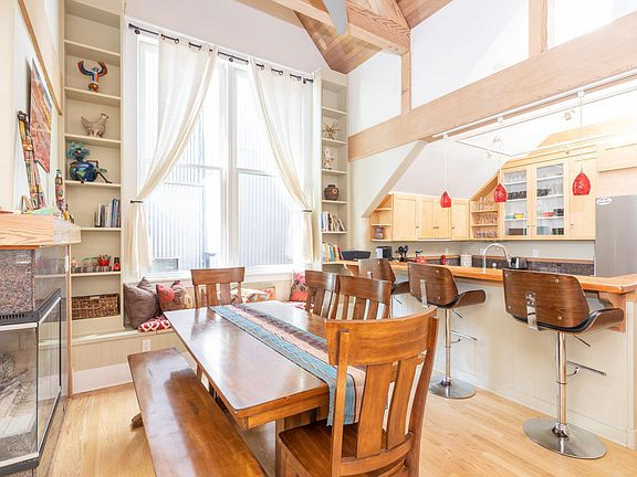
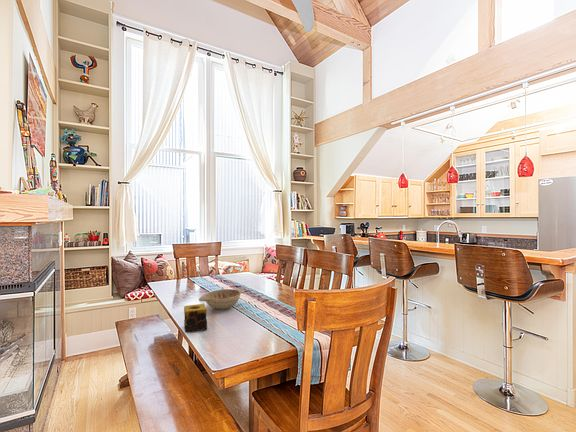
+ decorative bowl (222, 300)
+ candle (195, 317)
